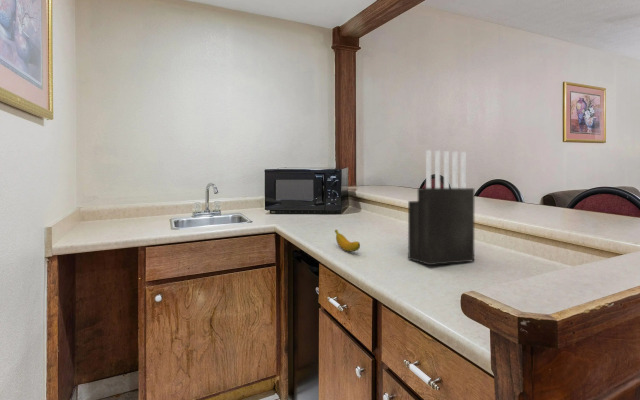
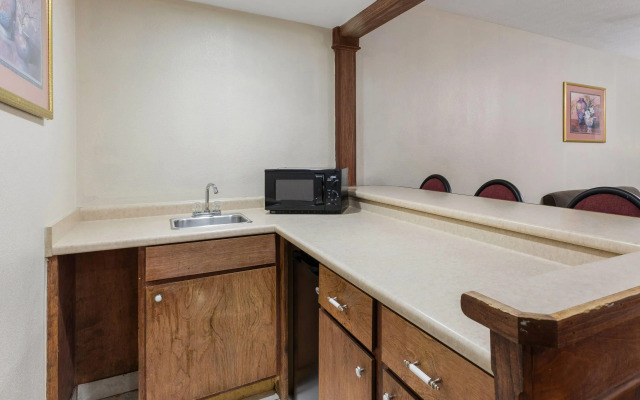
- banana (346, 240)
- knife block (438, 206)
